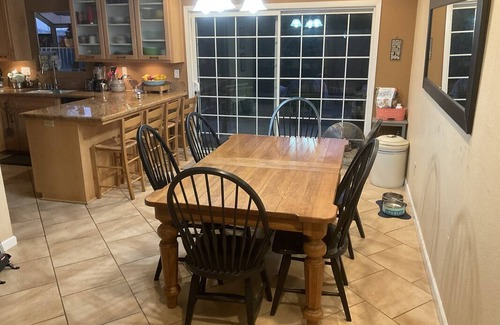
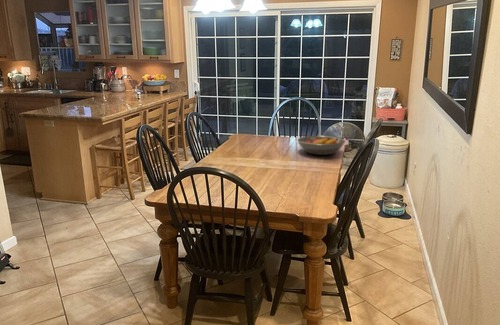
+ fruit bowl (320, 144)
